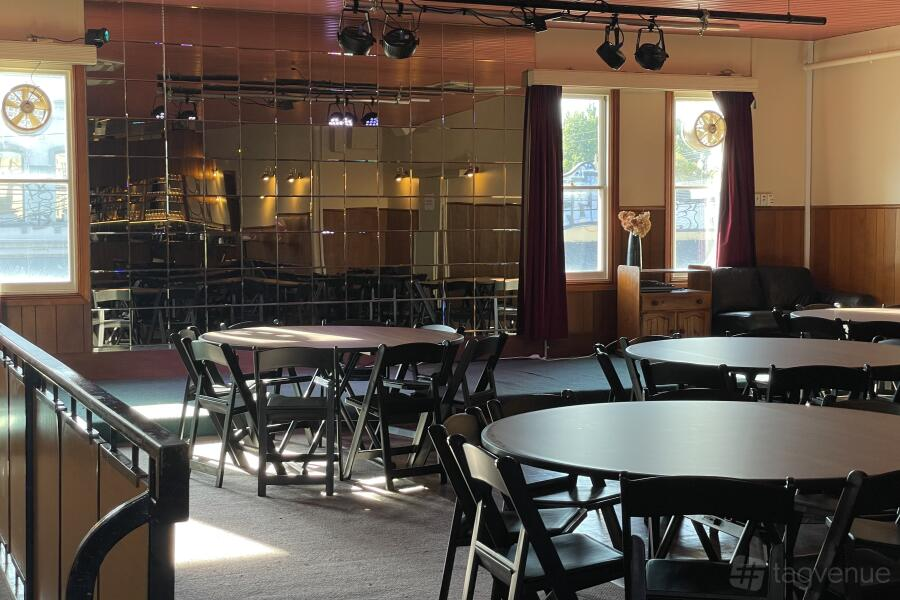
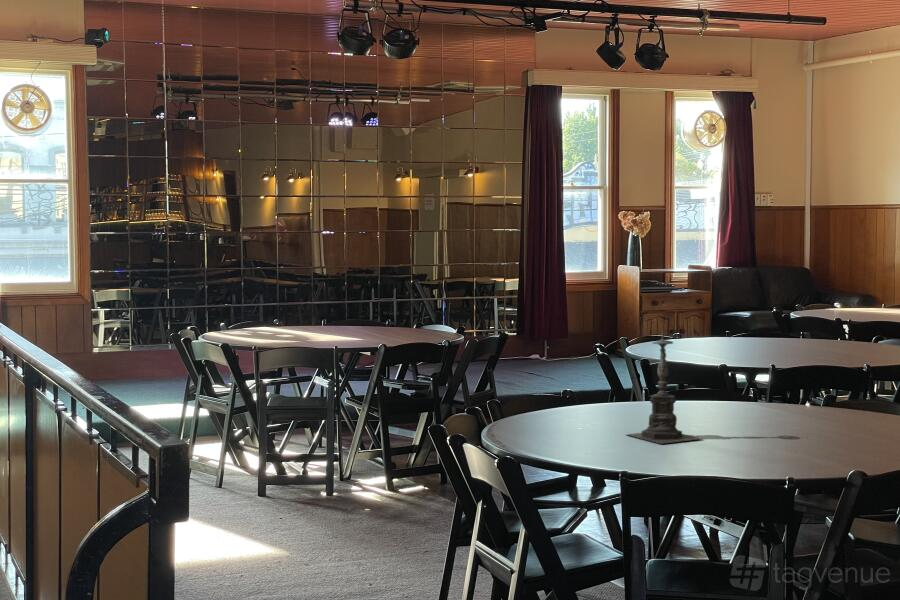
+ candle holder (663, 381)
